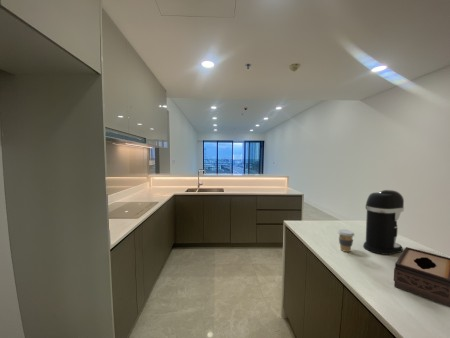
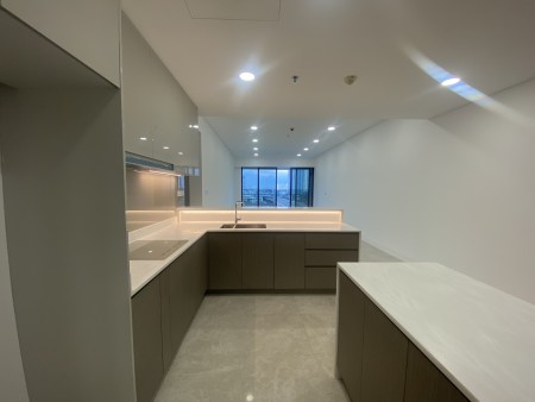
- coffee maker (383, 219)
- tissue box (425, 272)
- coffee cup (345, 240)
